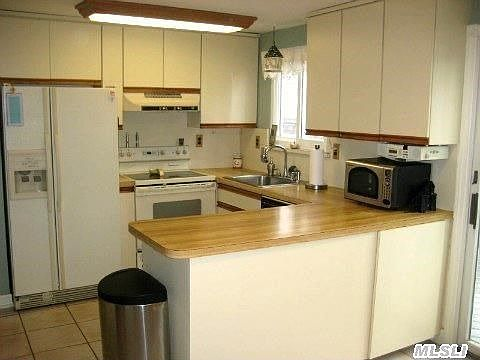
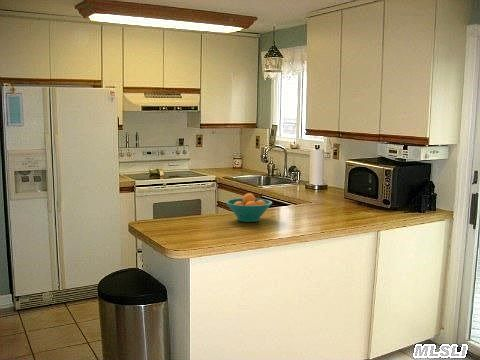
+ fruit bowl (248, 206)
